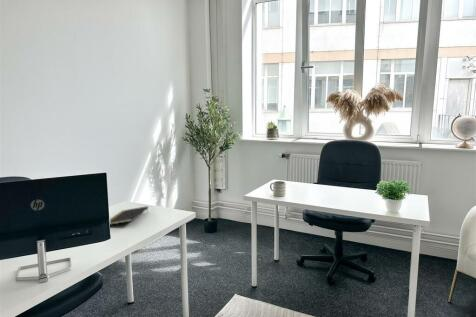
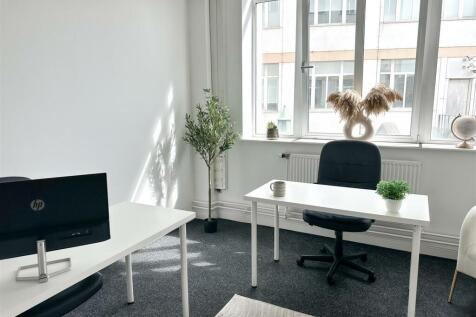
- notepad (127, 215)
